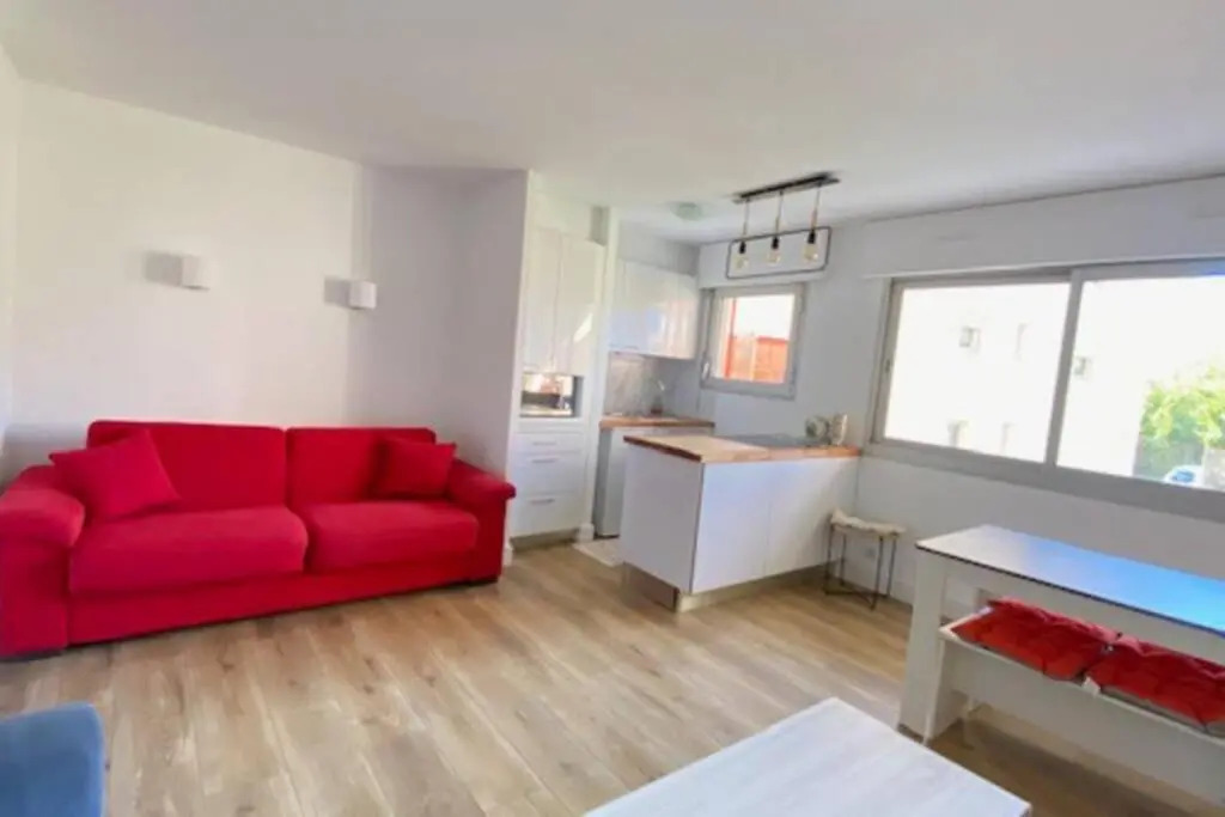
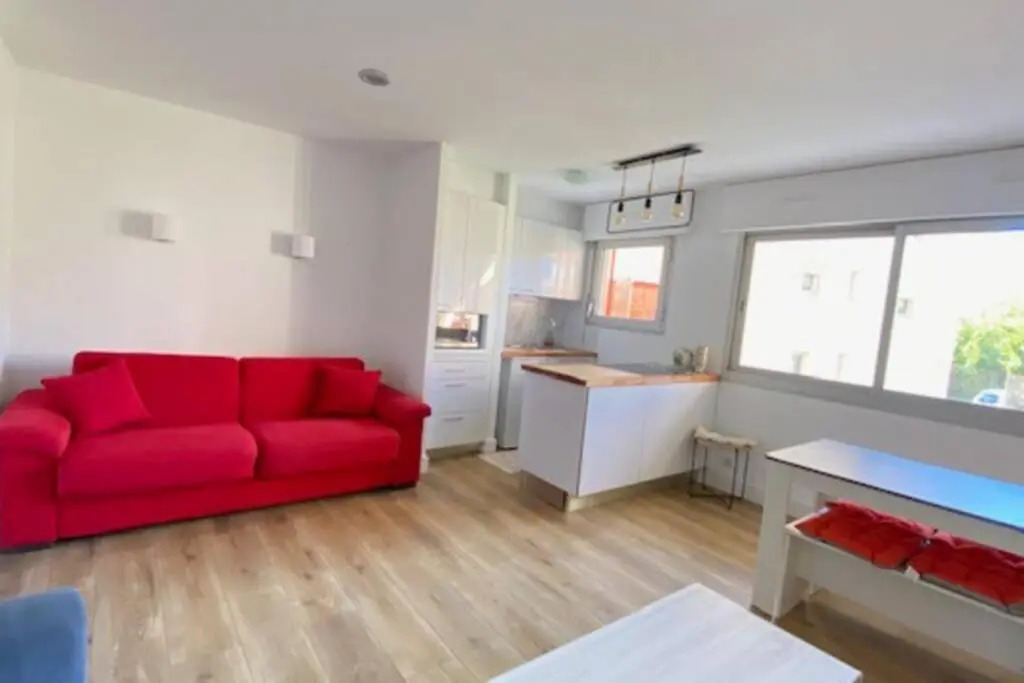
+ smoke detector (374, 75)
